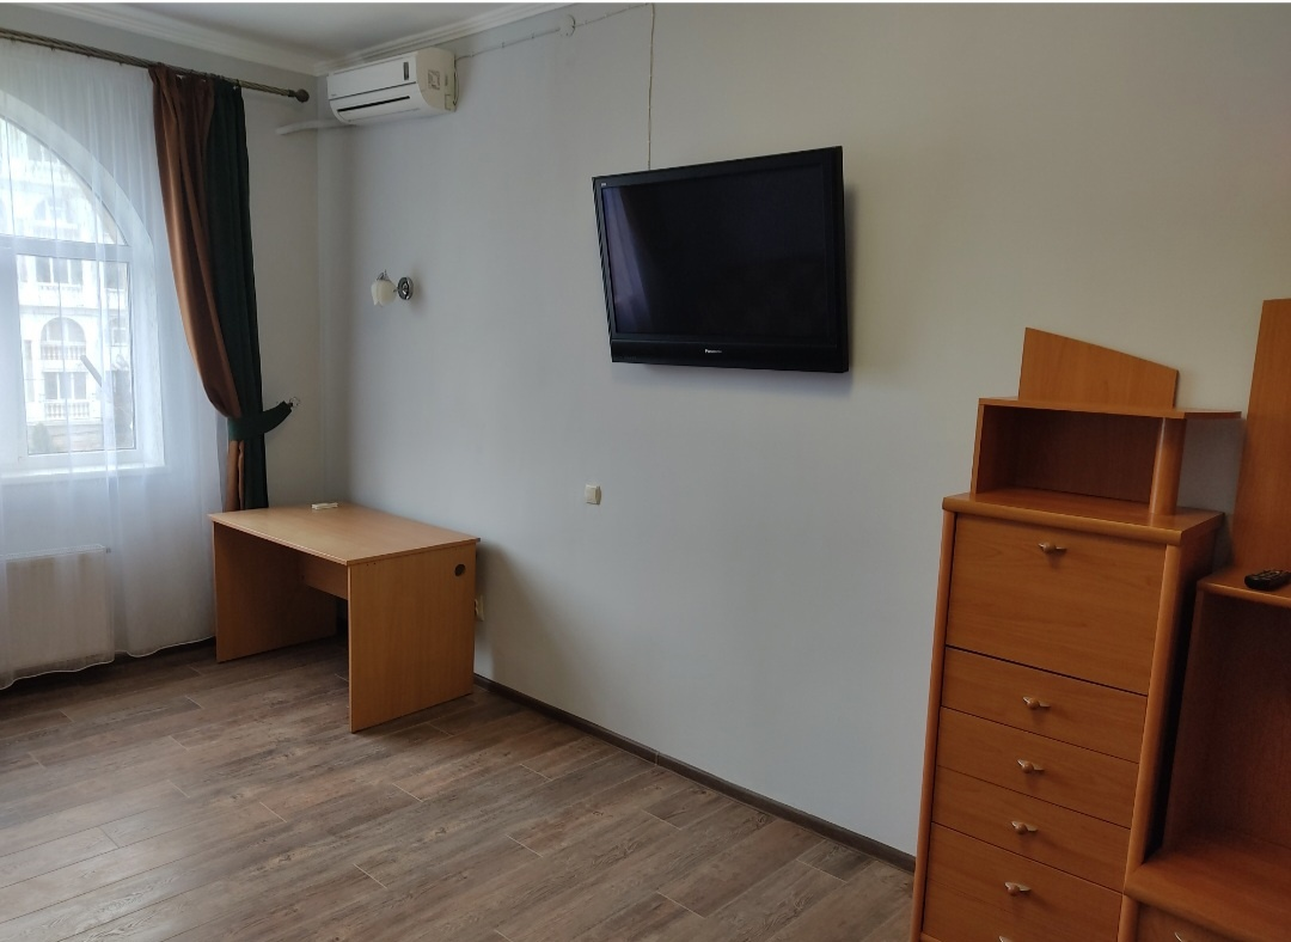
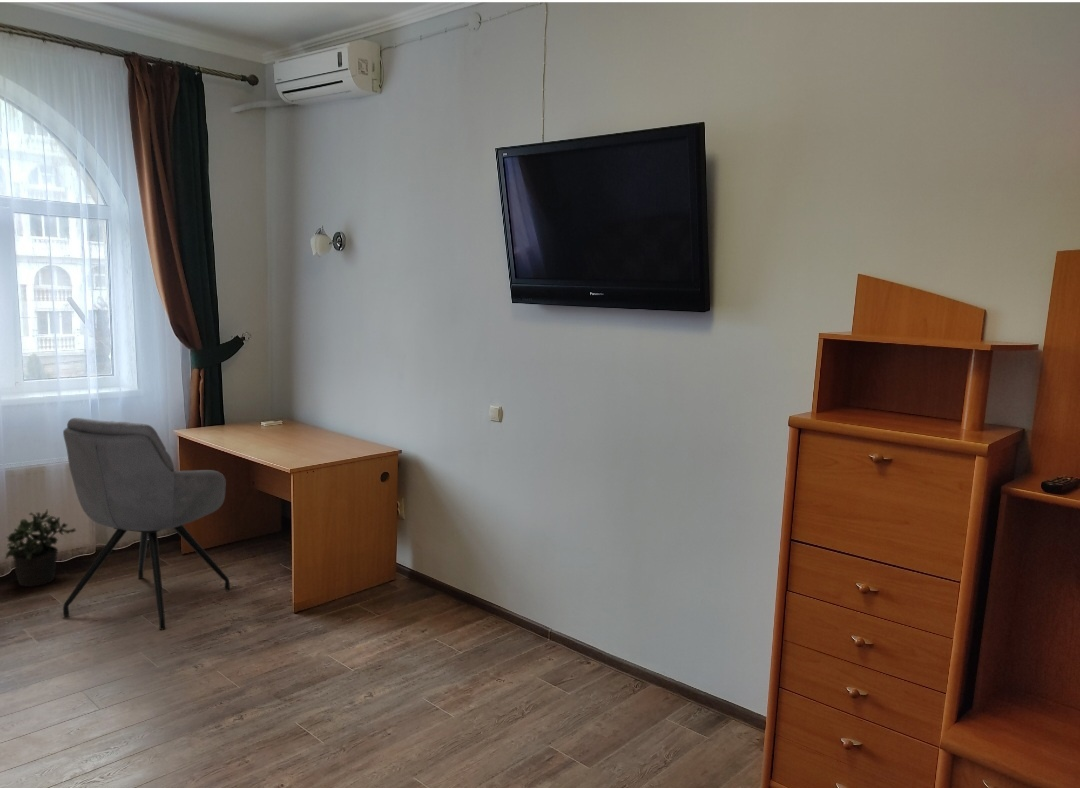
+ chair (145, 509)
+ potted plant (39, 546)
